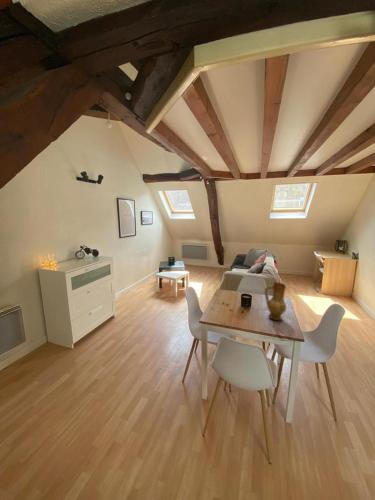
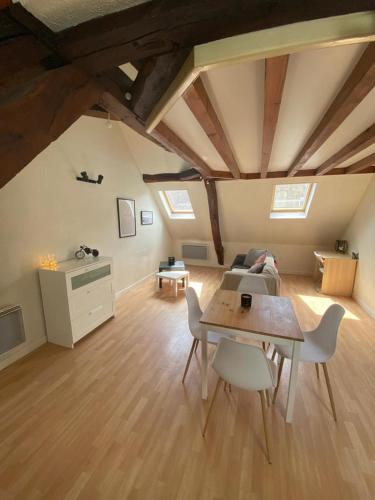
- ceramic jug (275, 301)
